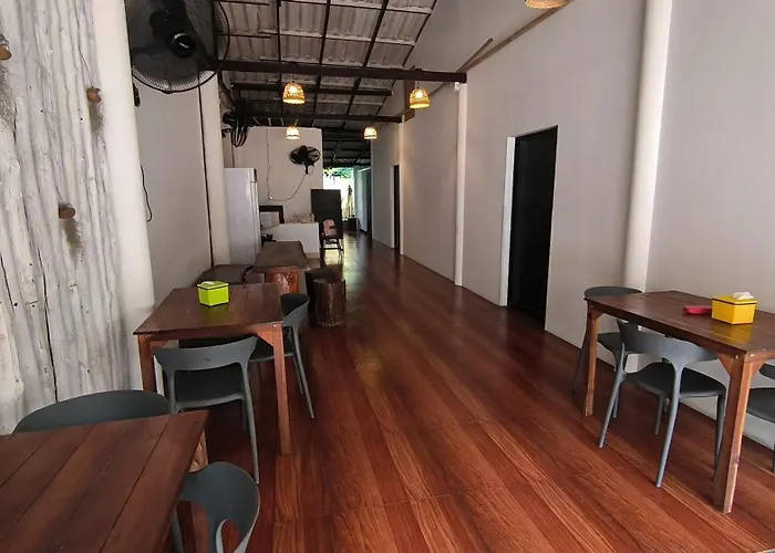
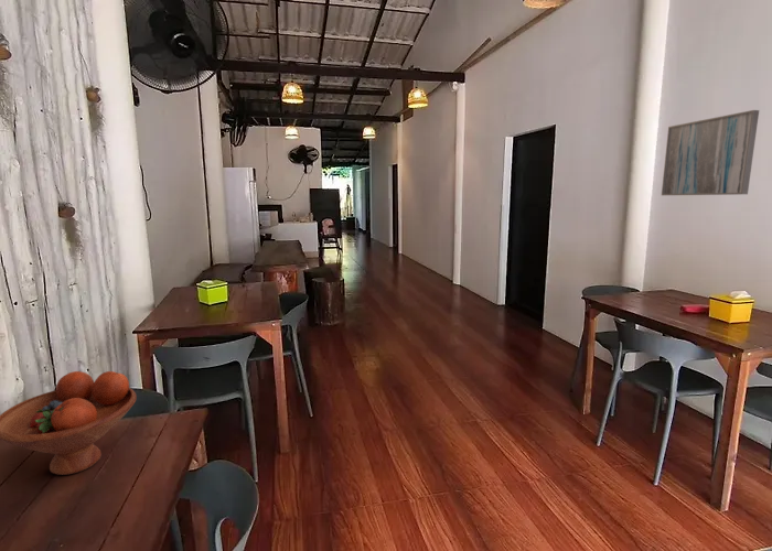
+ fruit bowl (71, 424)
+ wall art (705, 158)
